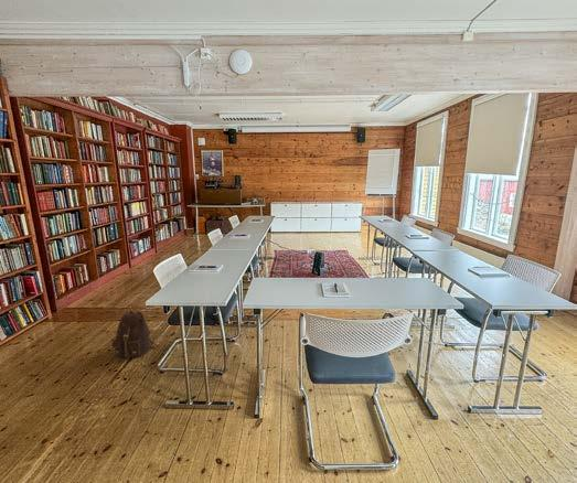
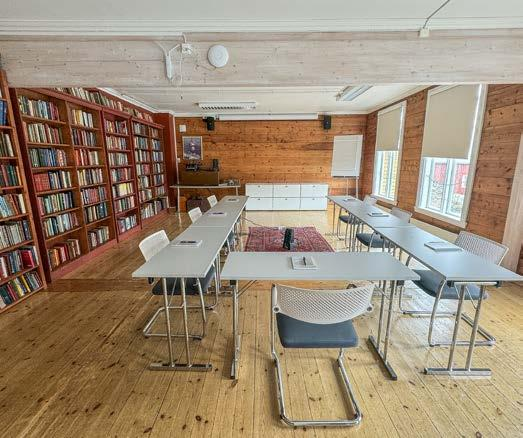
- backpack (132, 331)
